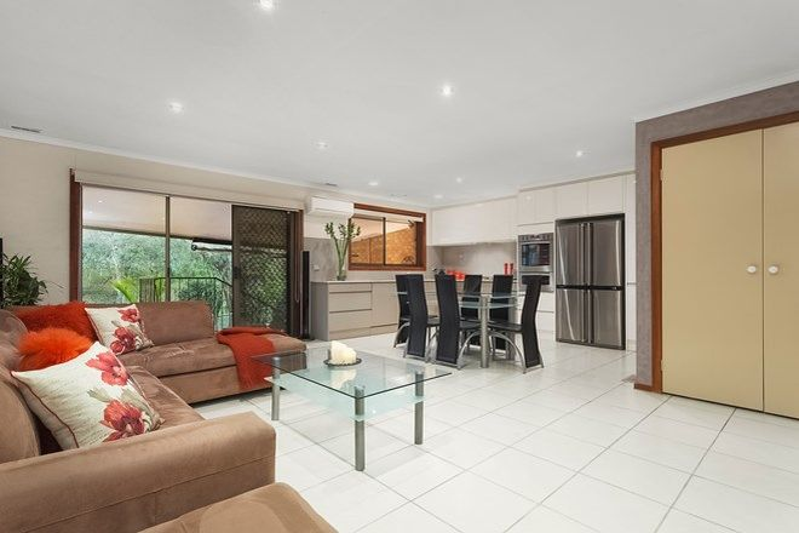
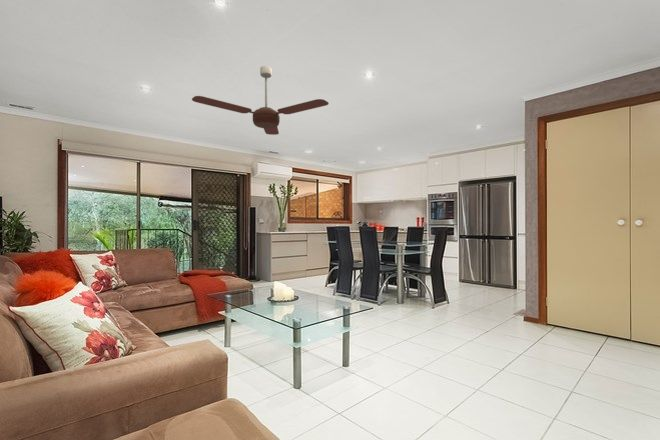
+ ceiling fan (265, 100)
